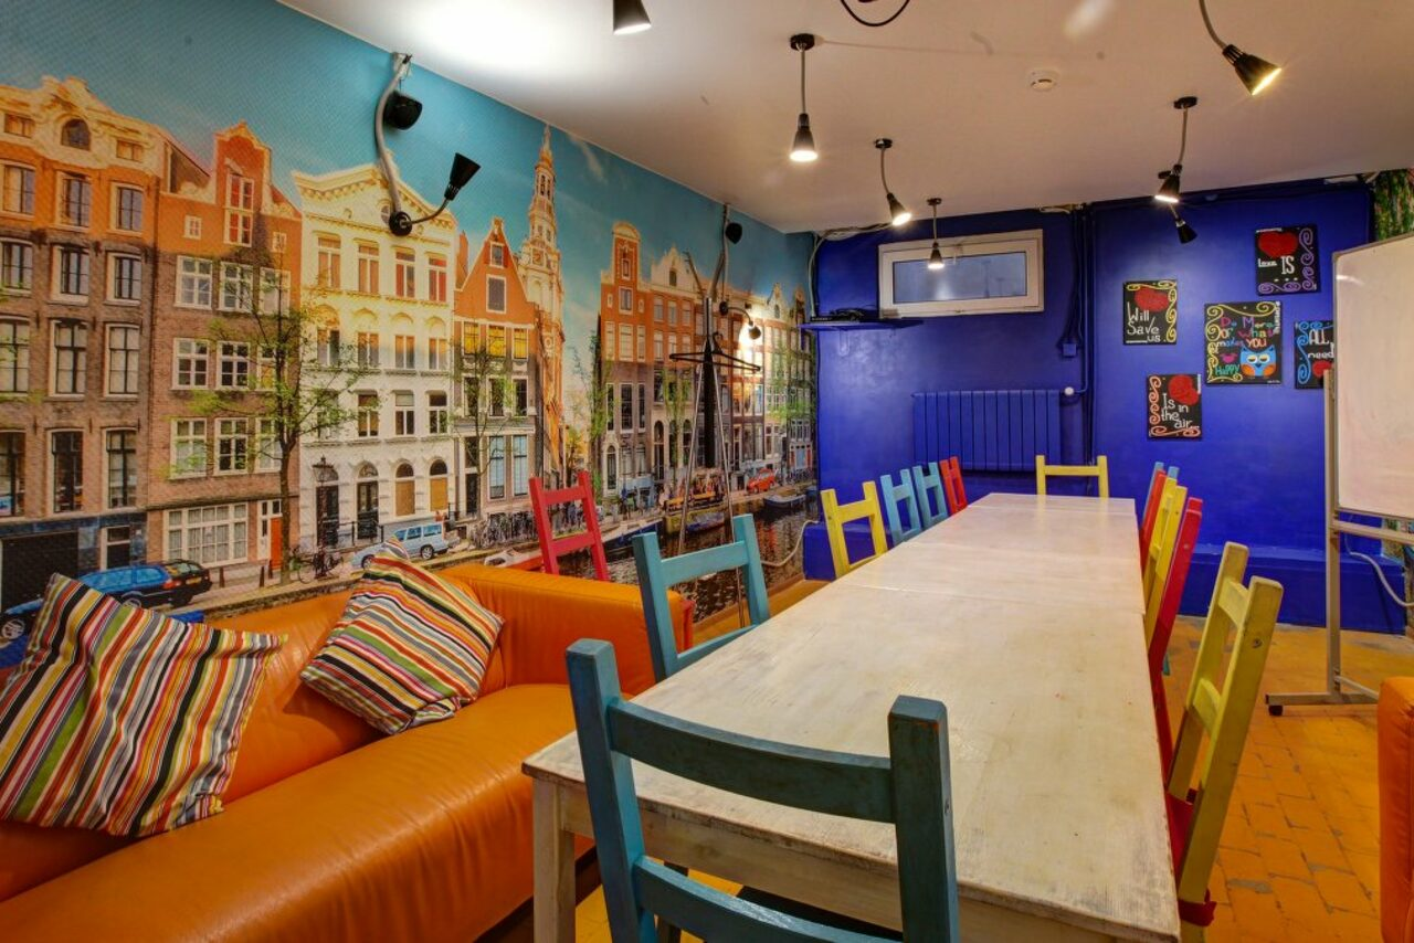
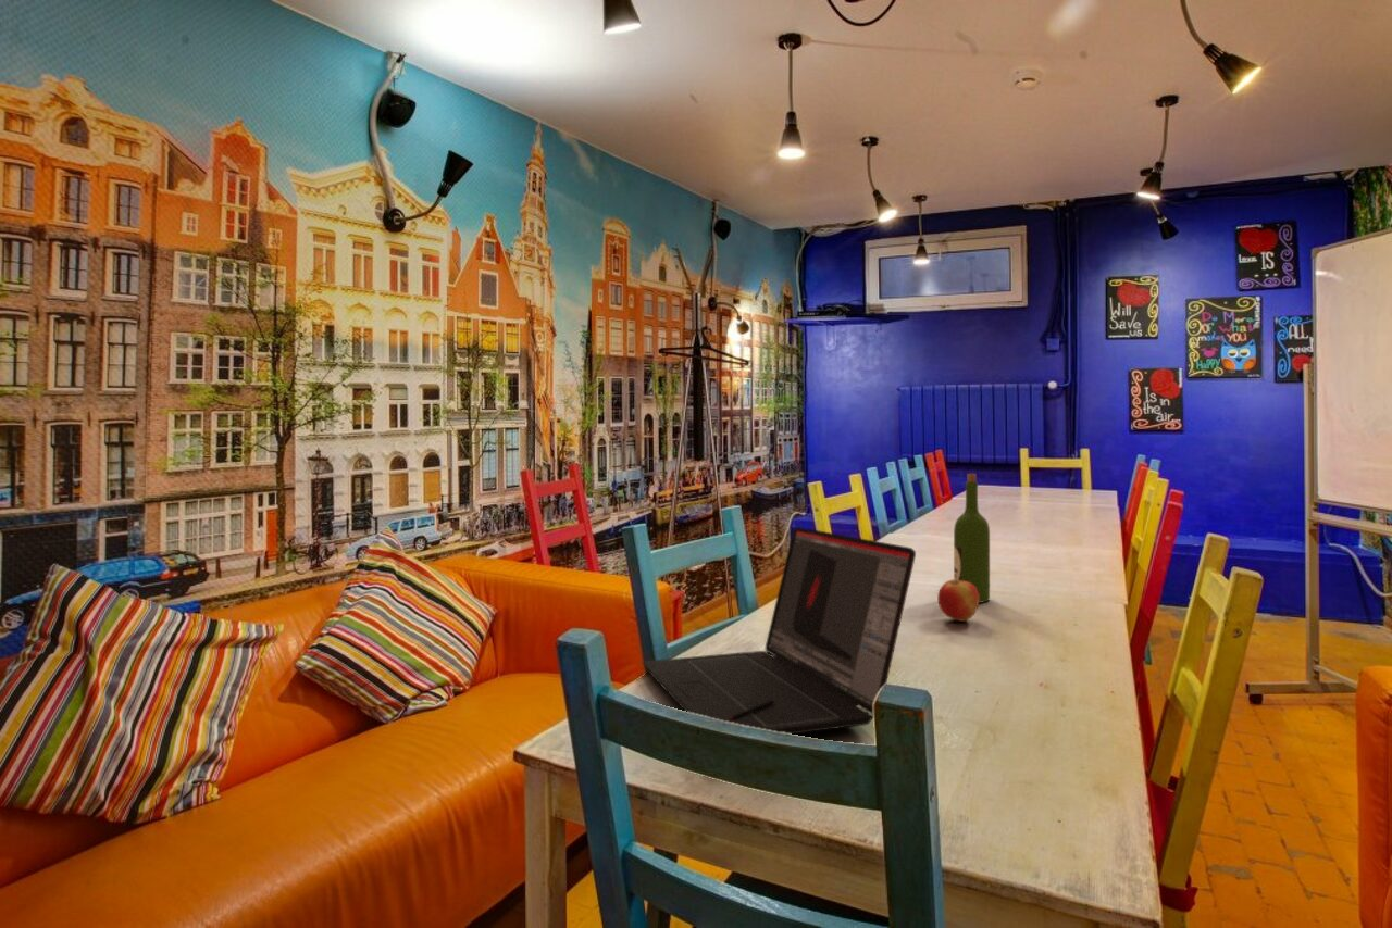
+ apple (958, 597)
+ wine bottle (971, 537)
+ laptop (772, 616)
